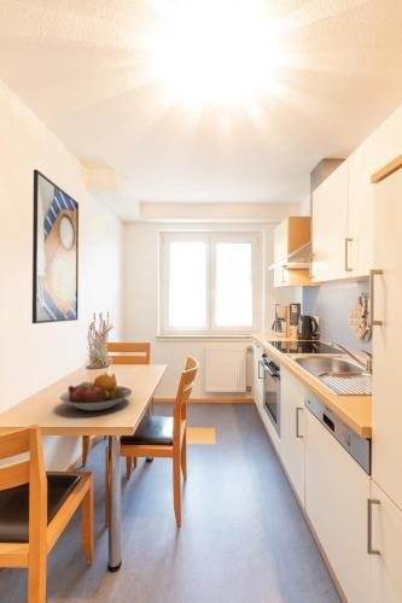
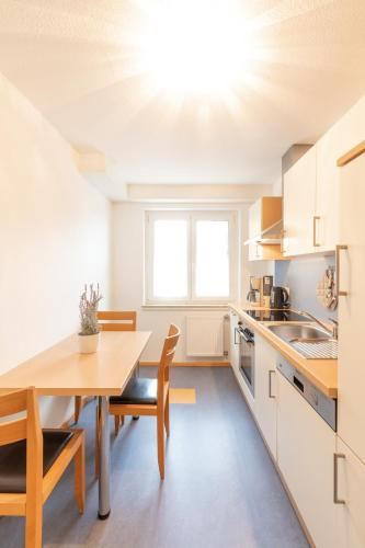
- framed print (58, 254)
- fruit bowl (97, 391)
